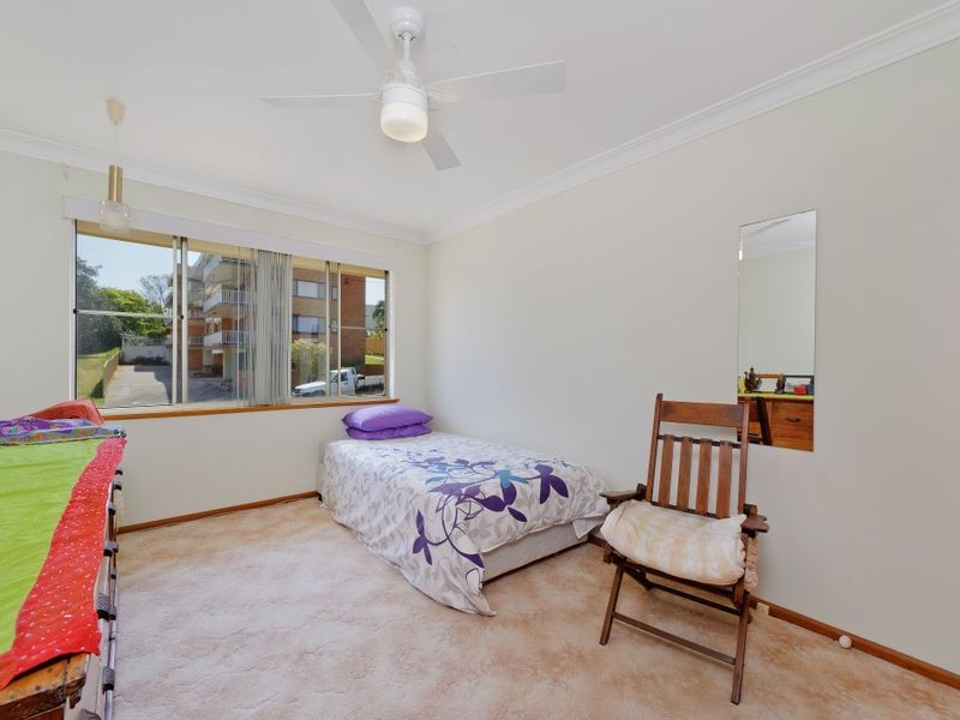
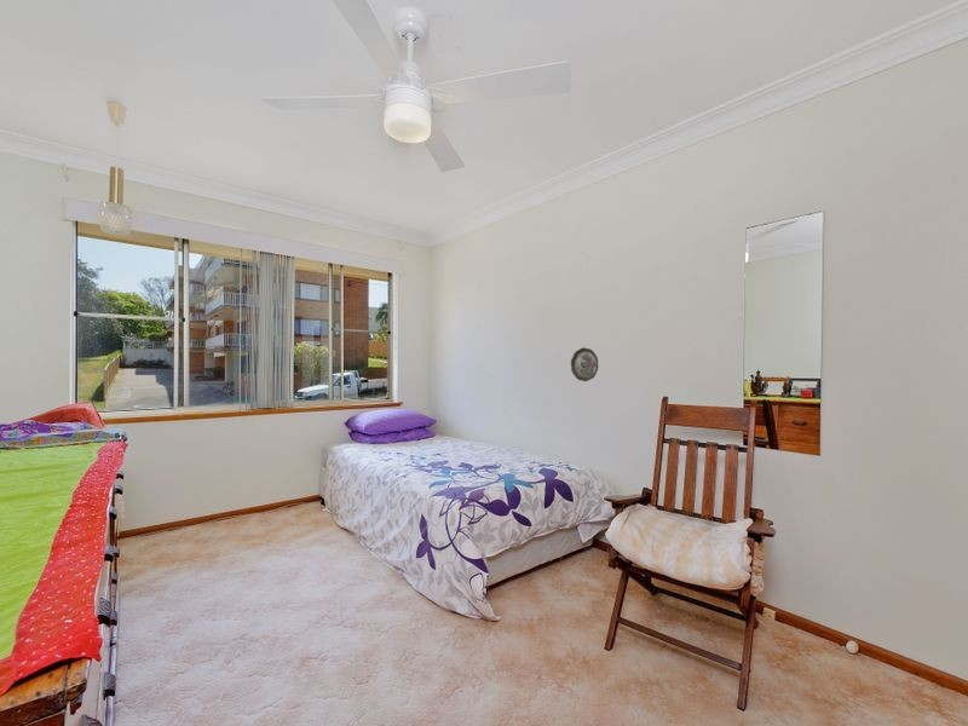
+ decorative plate (584, 364)
